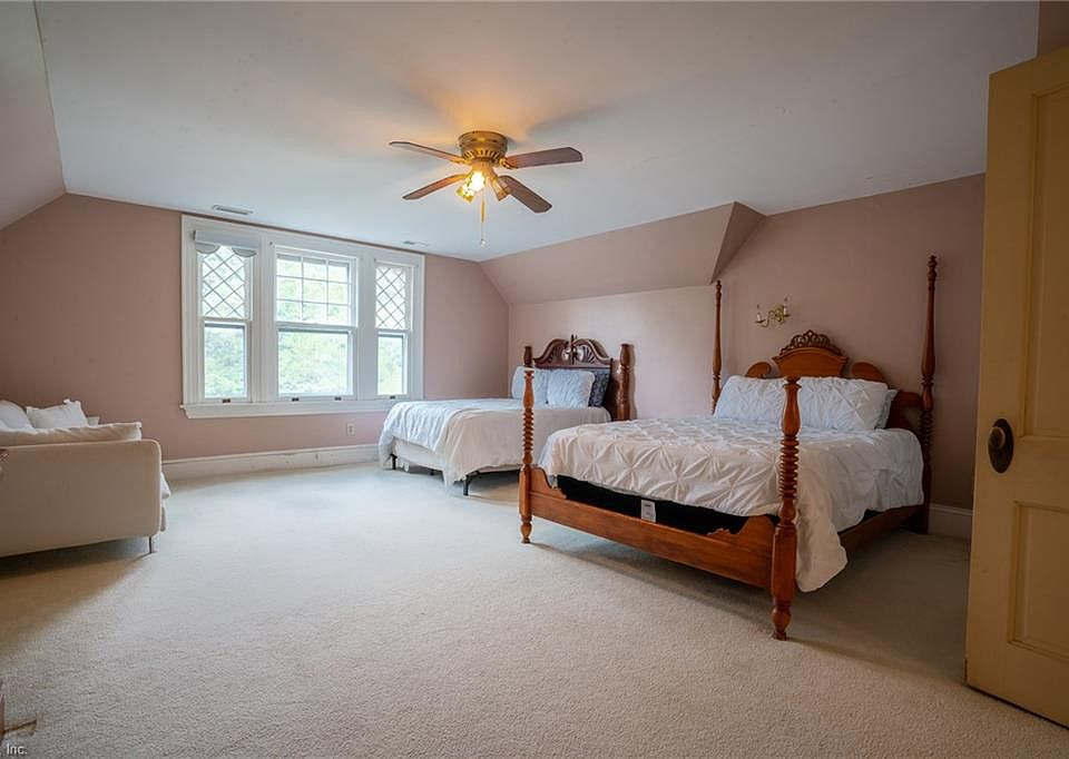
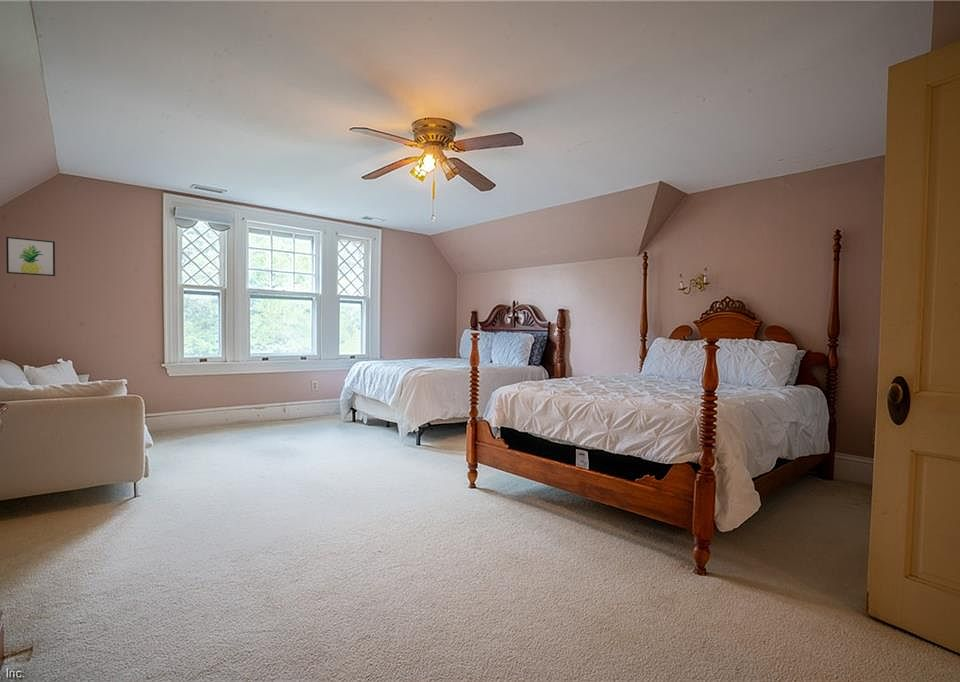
+ wall art (31, 257)
